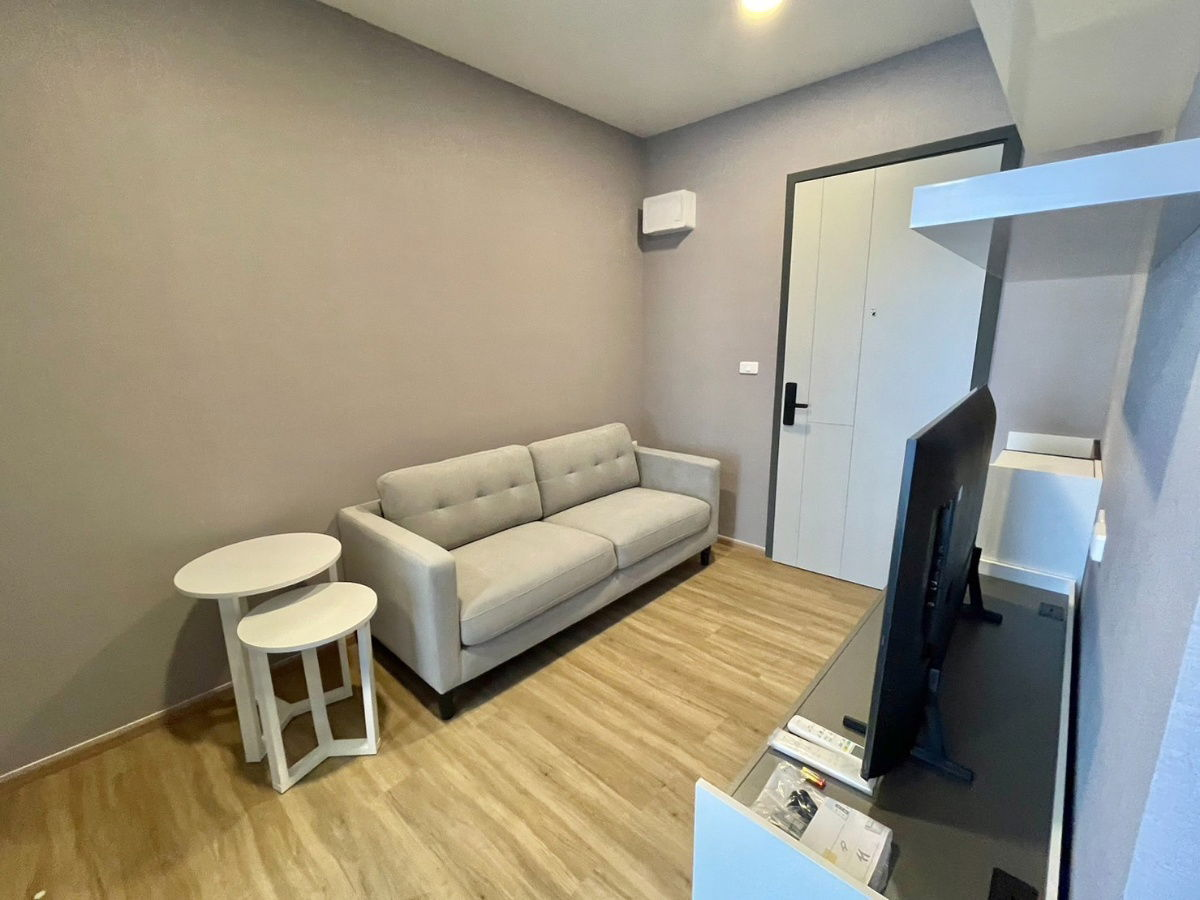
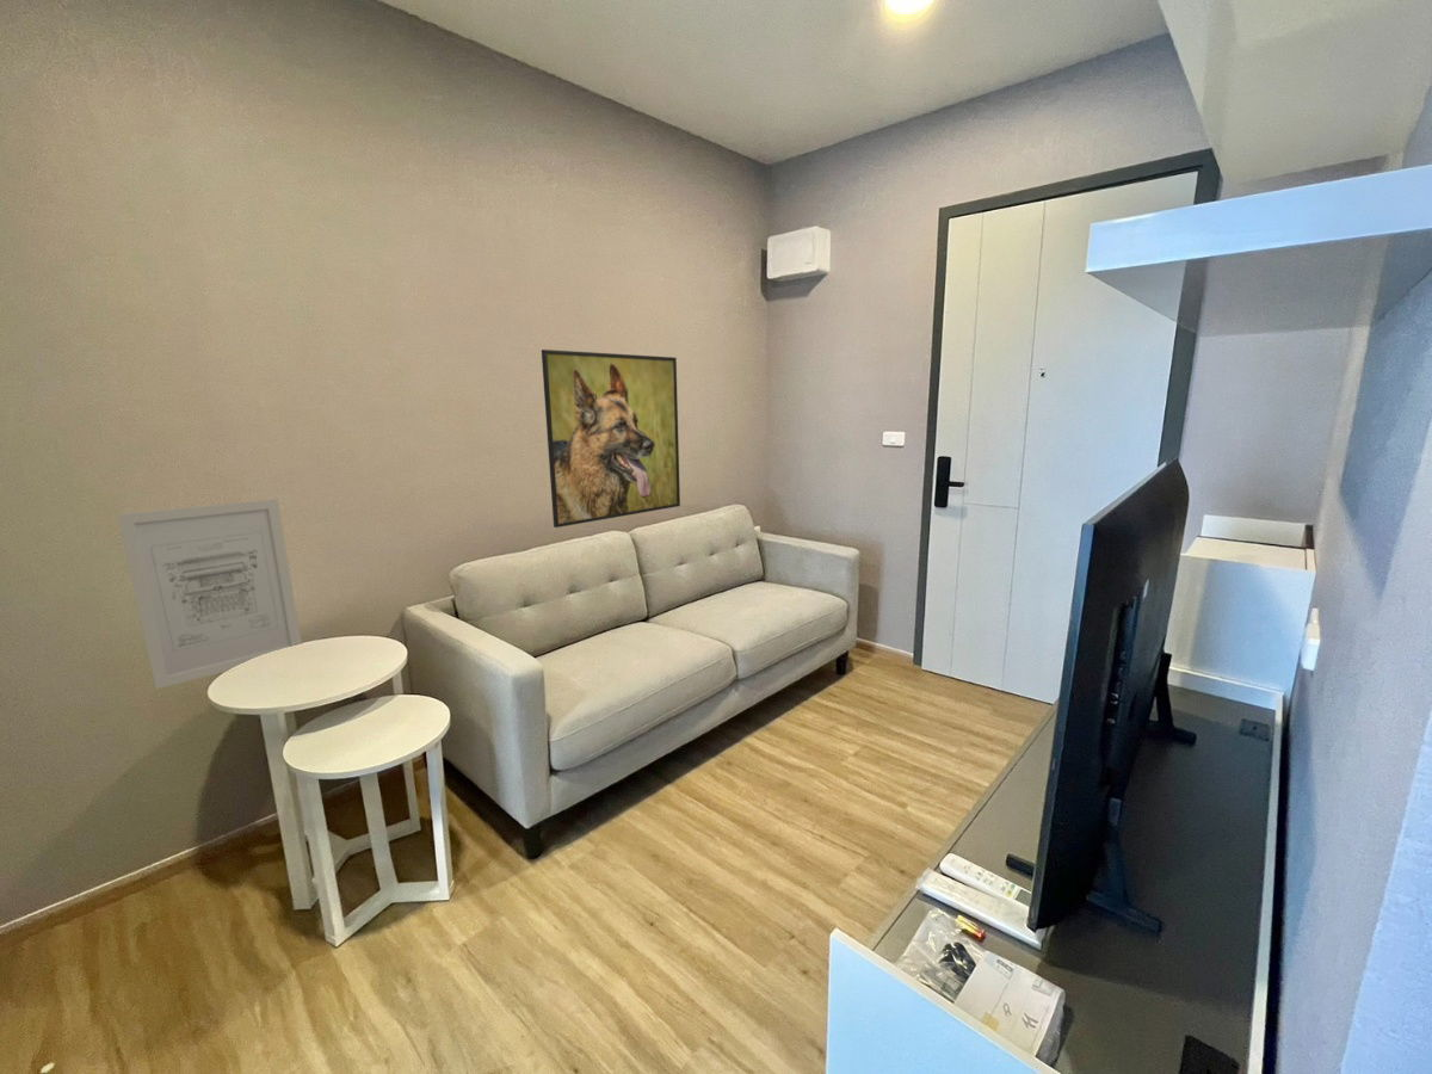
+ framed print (618, 437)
+ wall art (218, 590)
